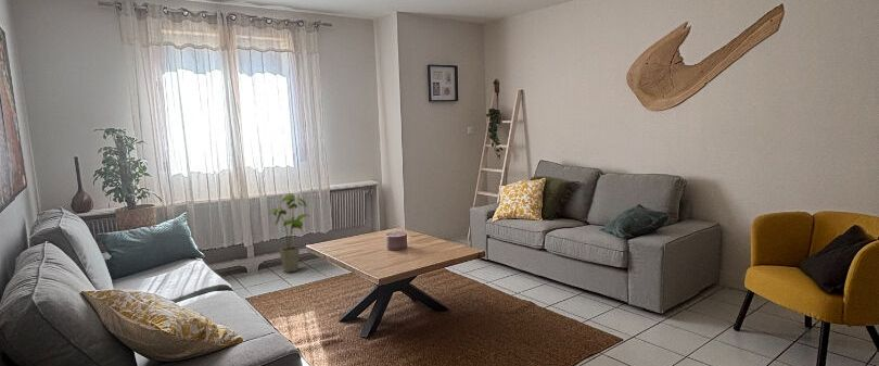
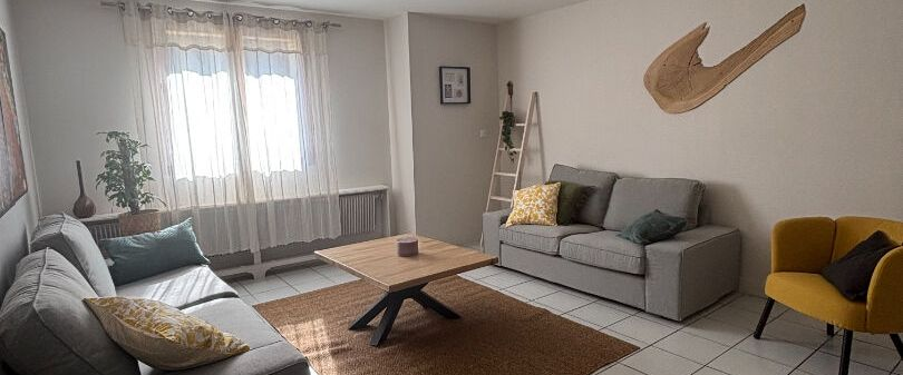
- house plant (292, 232)
